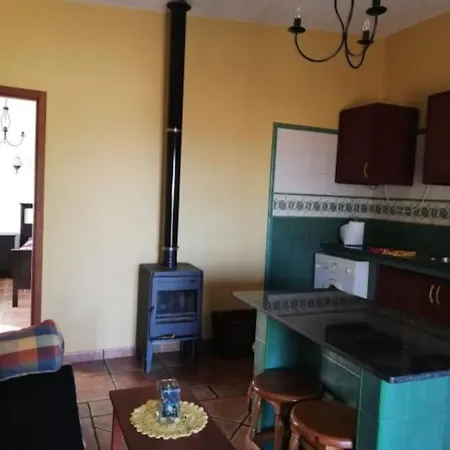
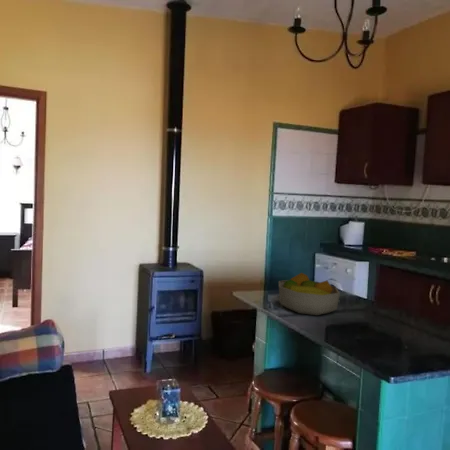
+ fruit bowl (307, 292)
